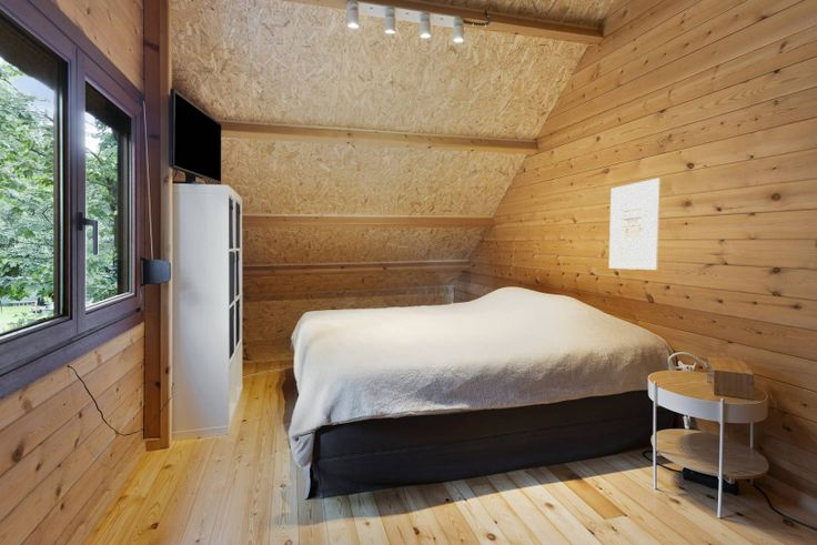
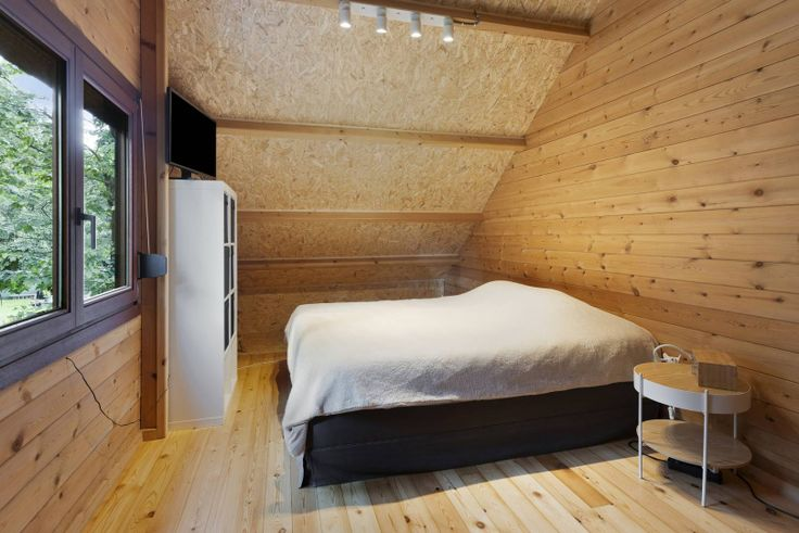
- wall art (632, 226)
